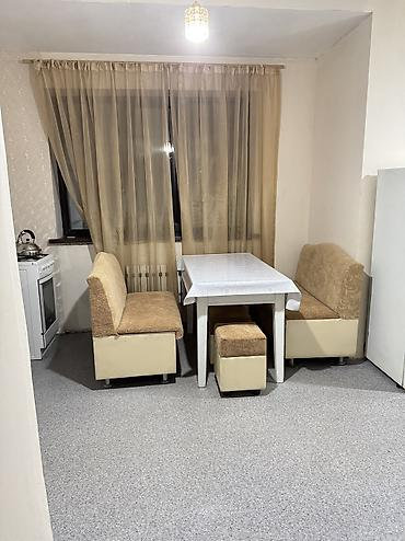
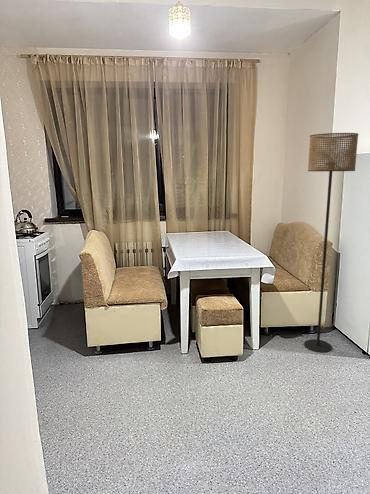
+ floor lamp (325, 247)
